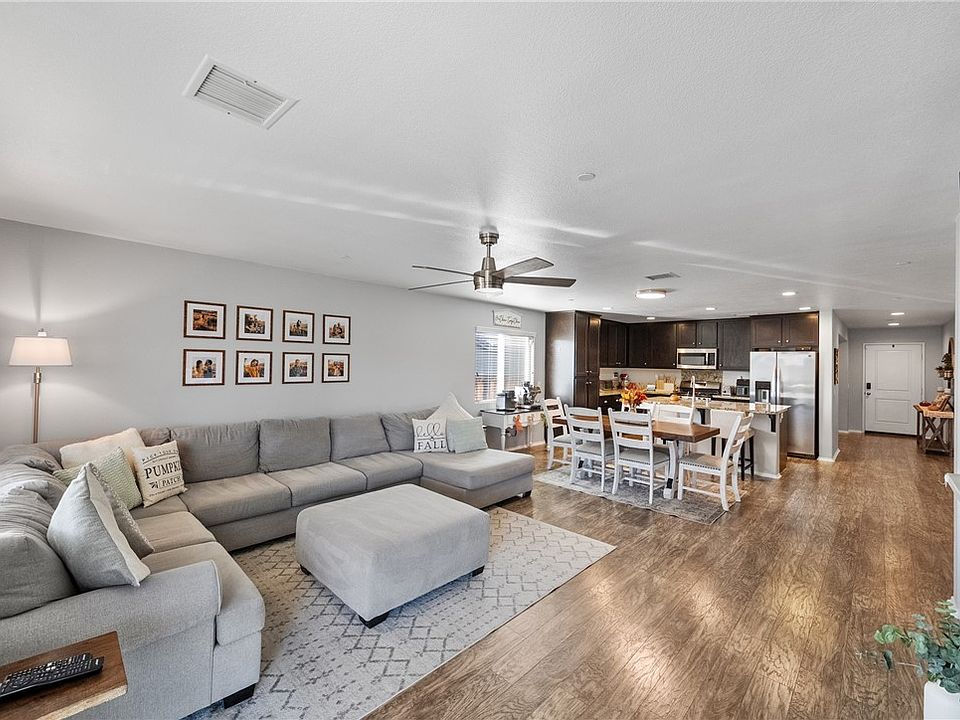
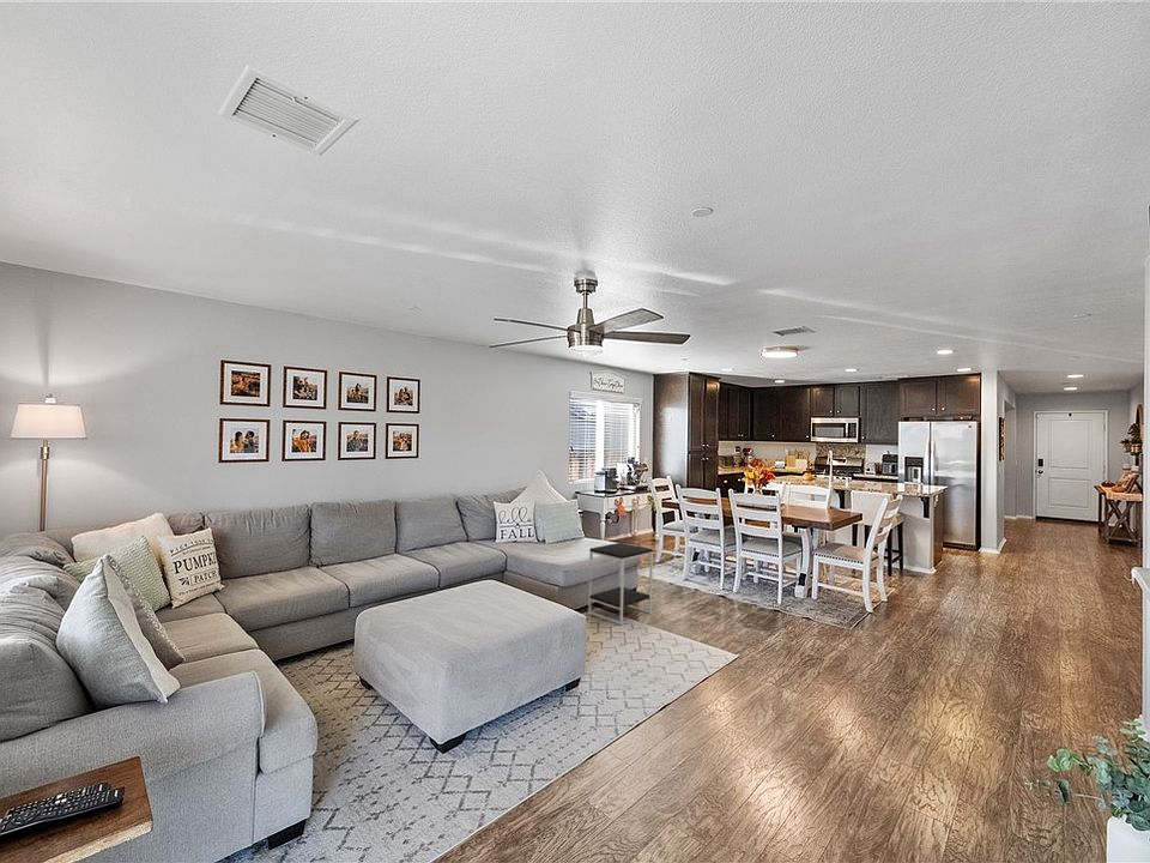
+ side table (621, 580)
